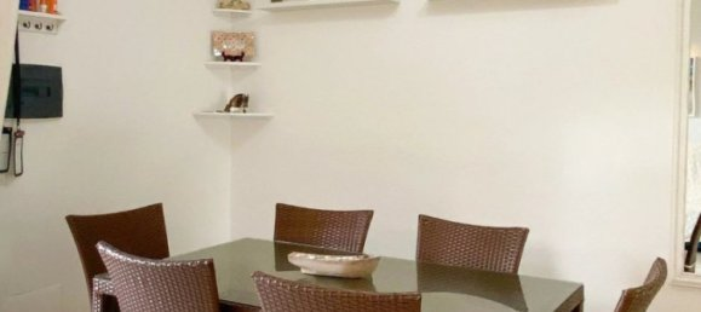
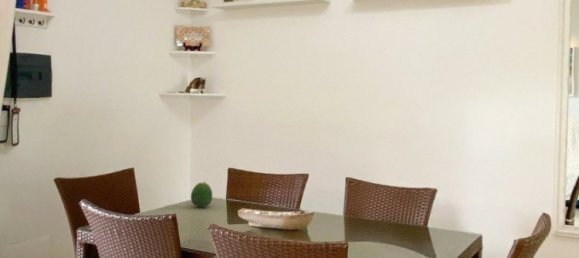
+ fruit (201, 194)
